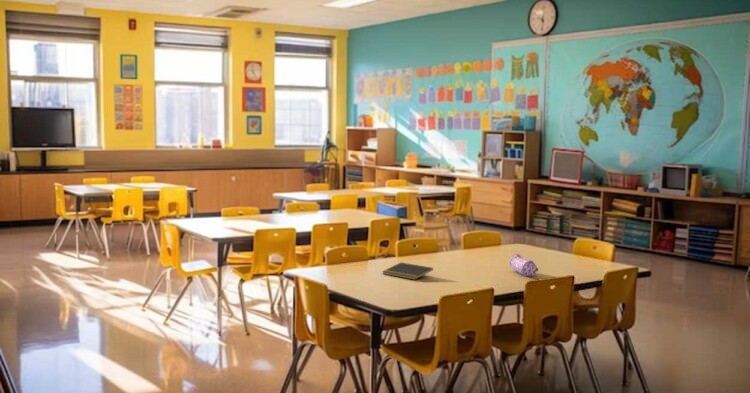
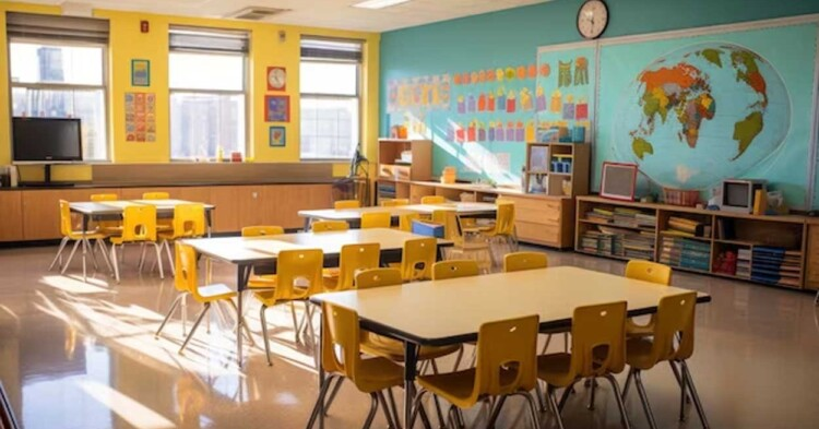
- pencil case (522, 265)
- notepad (407, 270)
